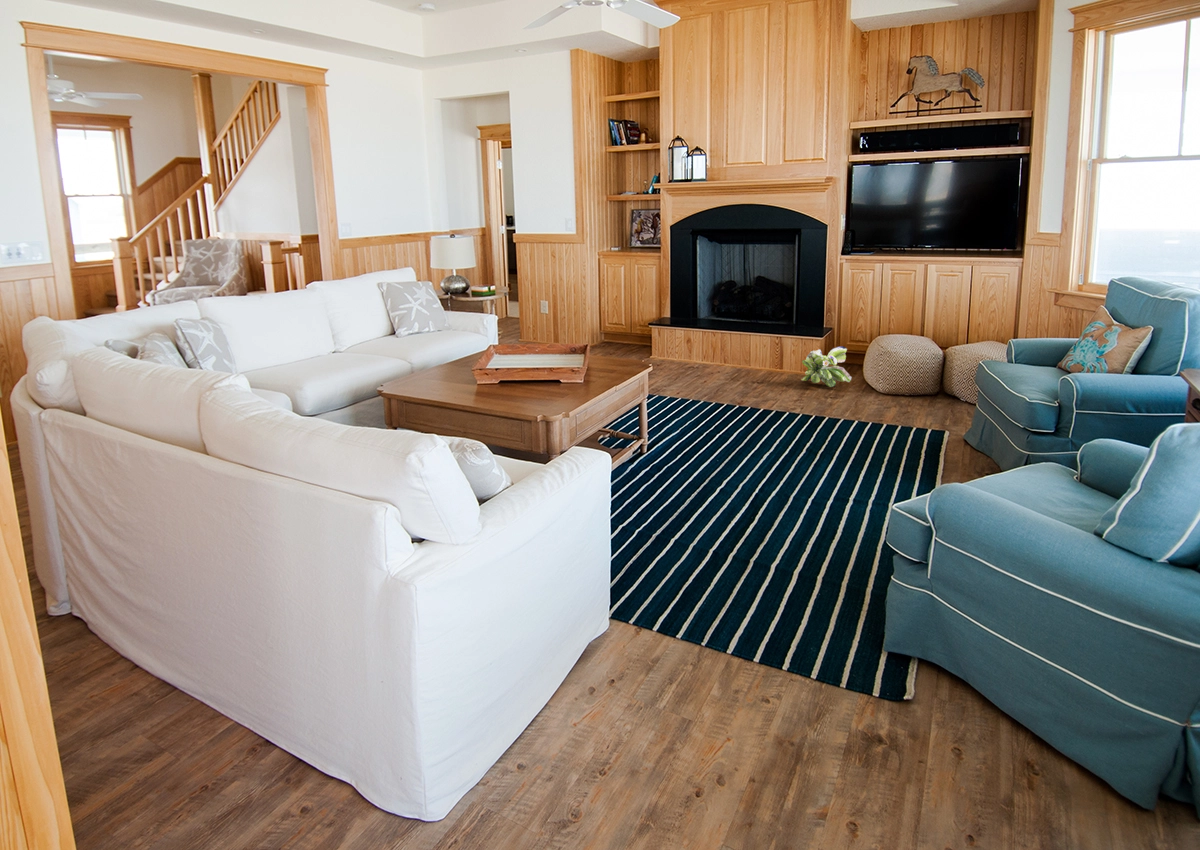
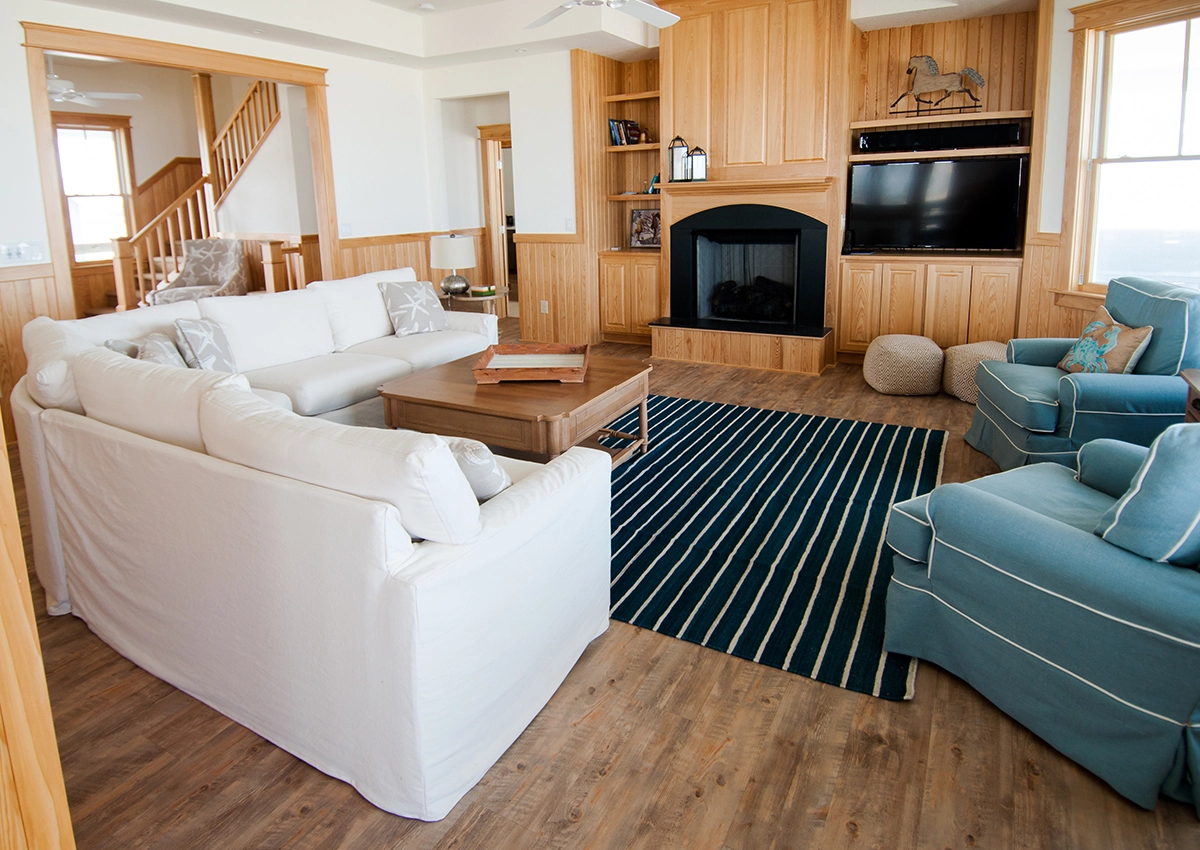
- decorative plant (826, 367)
